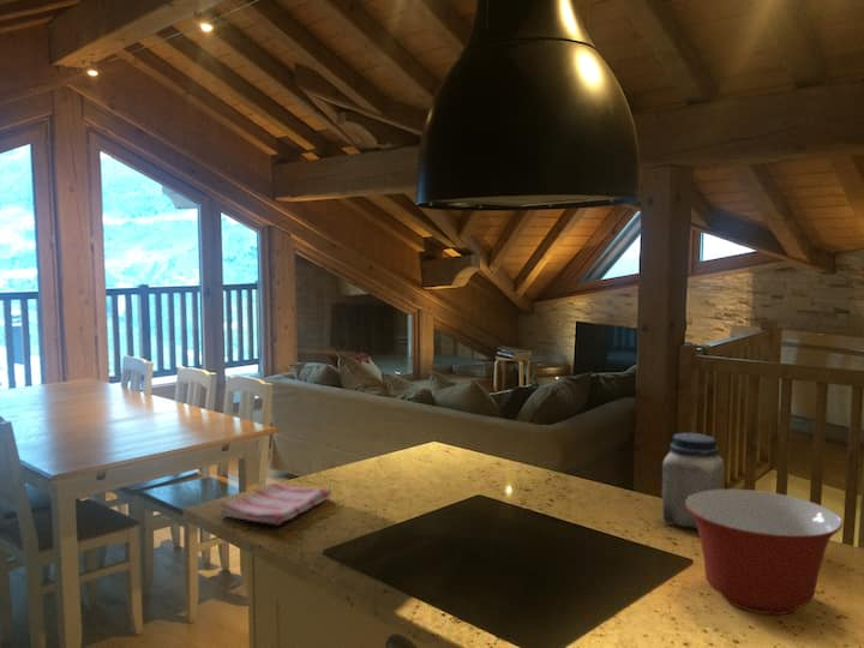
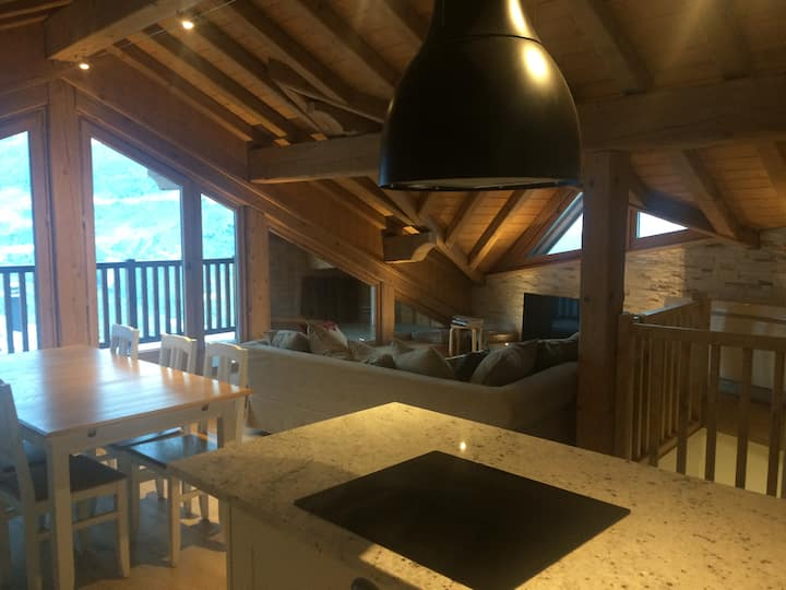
- mixing bowl (758, 553)
- dish towel (277, 499)
- jar (692, 479)
